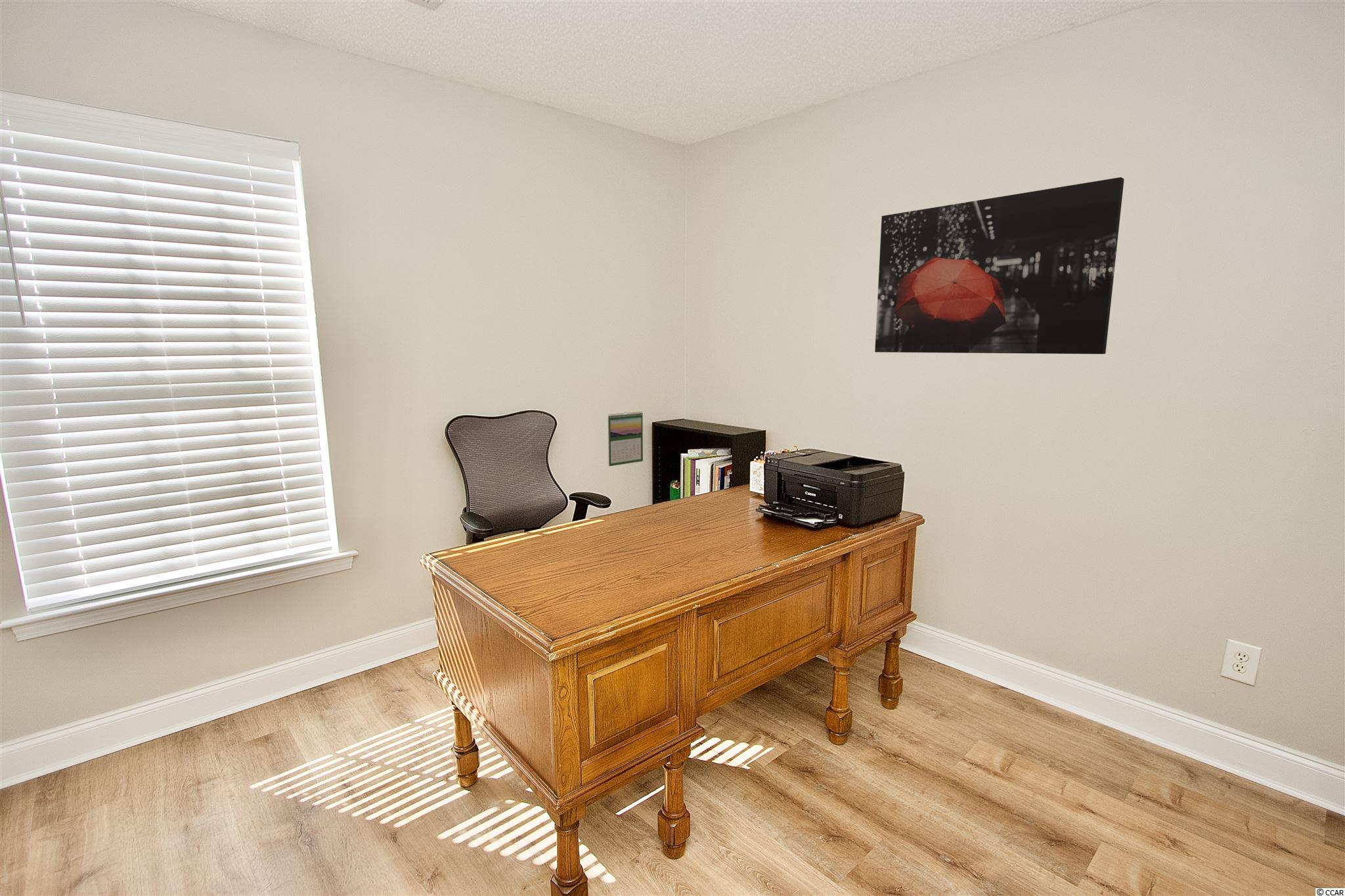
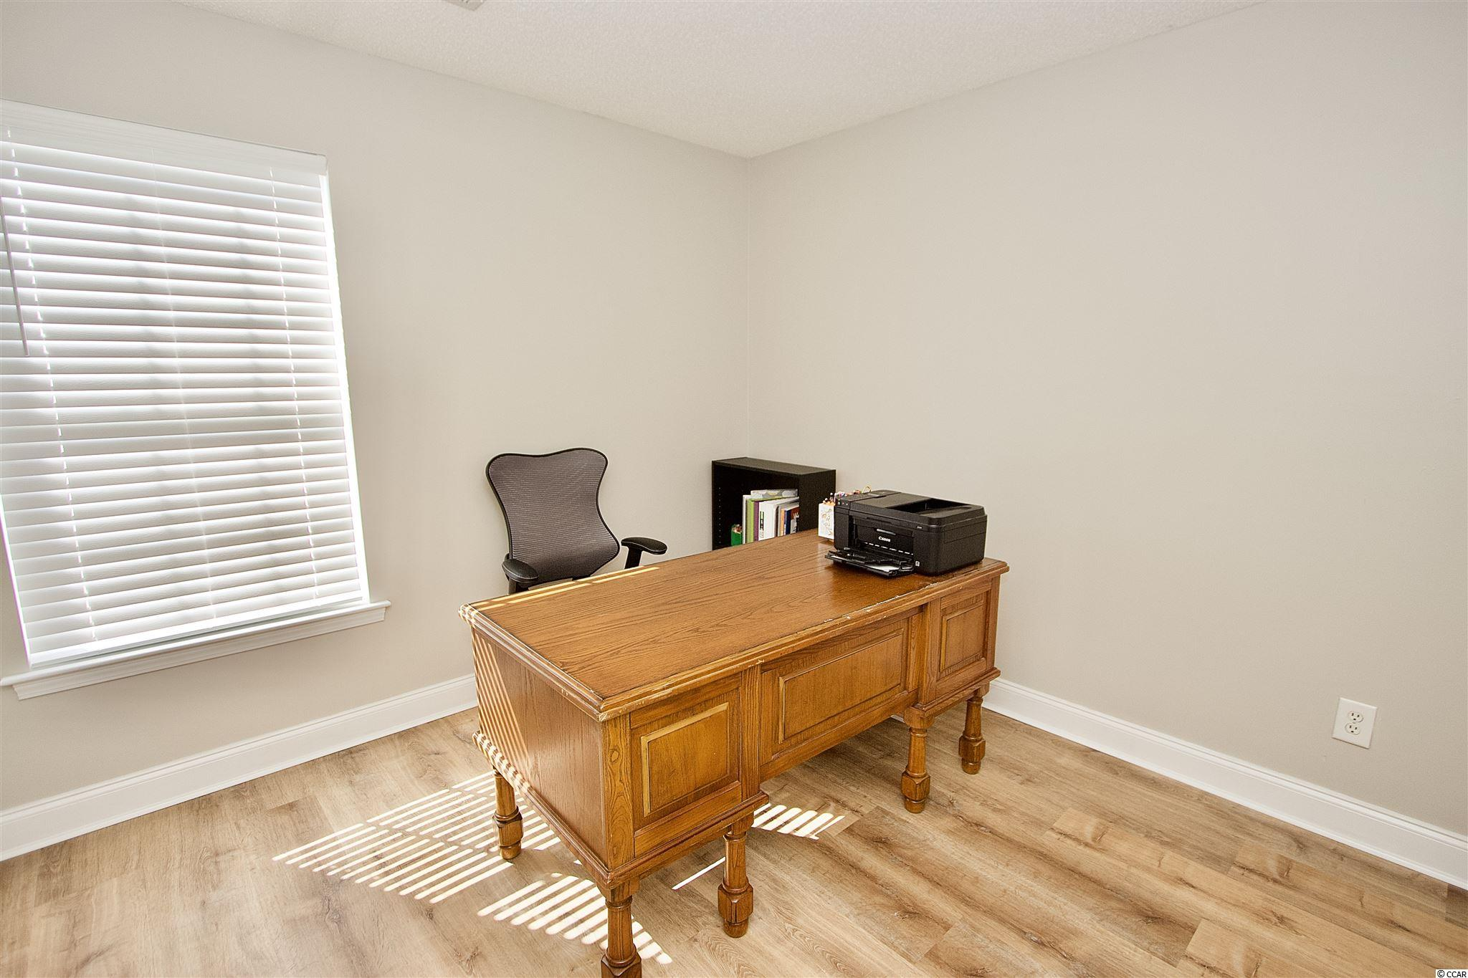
- calendar (626, 438)
- wall art (982, 278)
